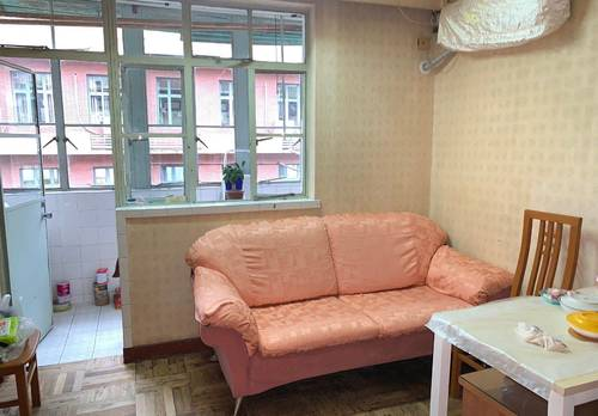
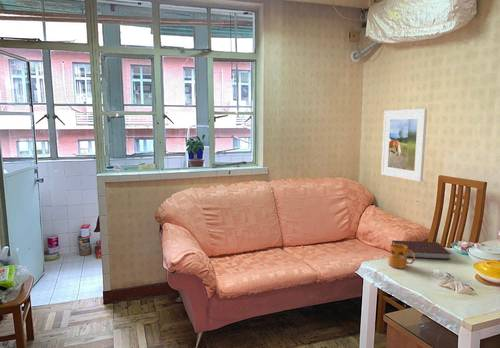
+ notebook (419, 249)
+ mug (402, 256)
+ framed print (402, 144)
